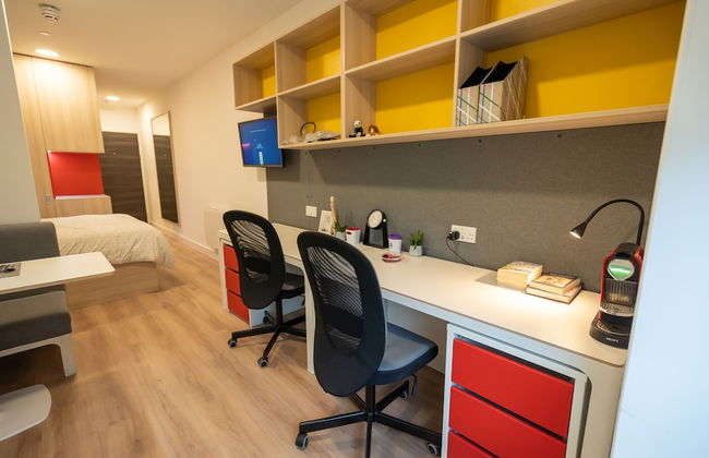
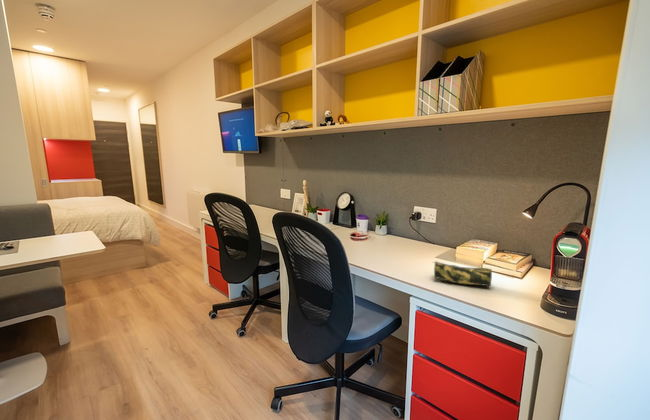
+ pencil case (460, 273)
